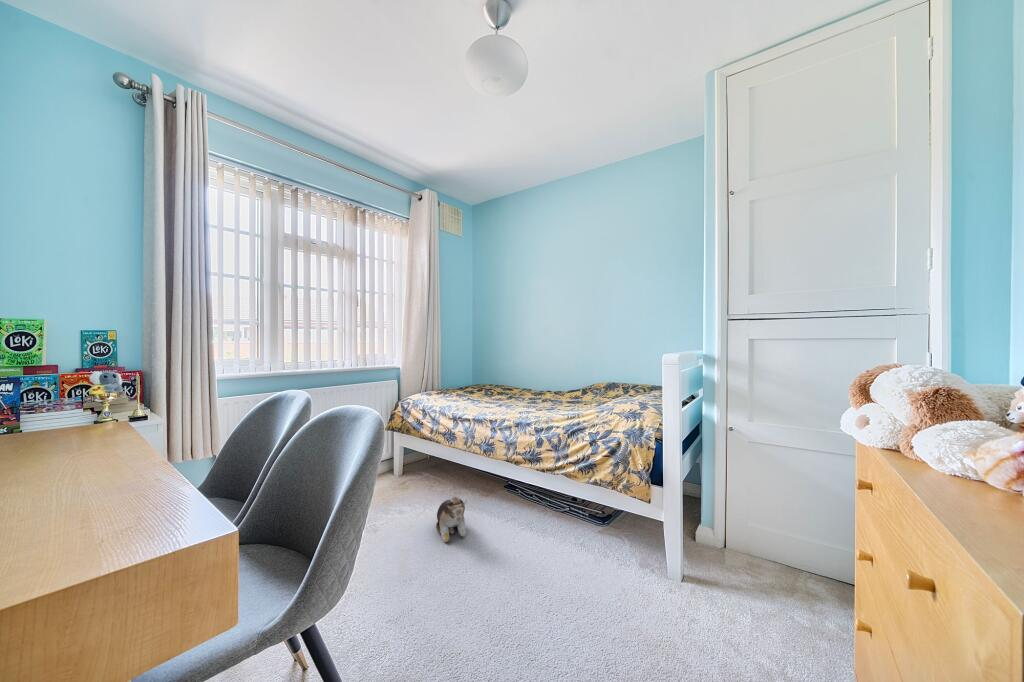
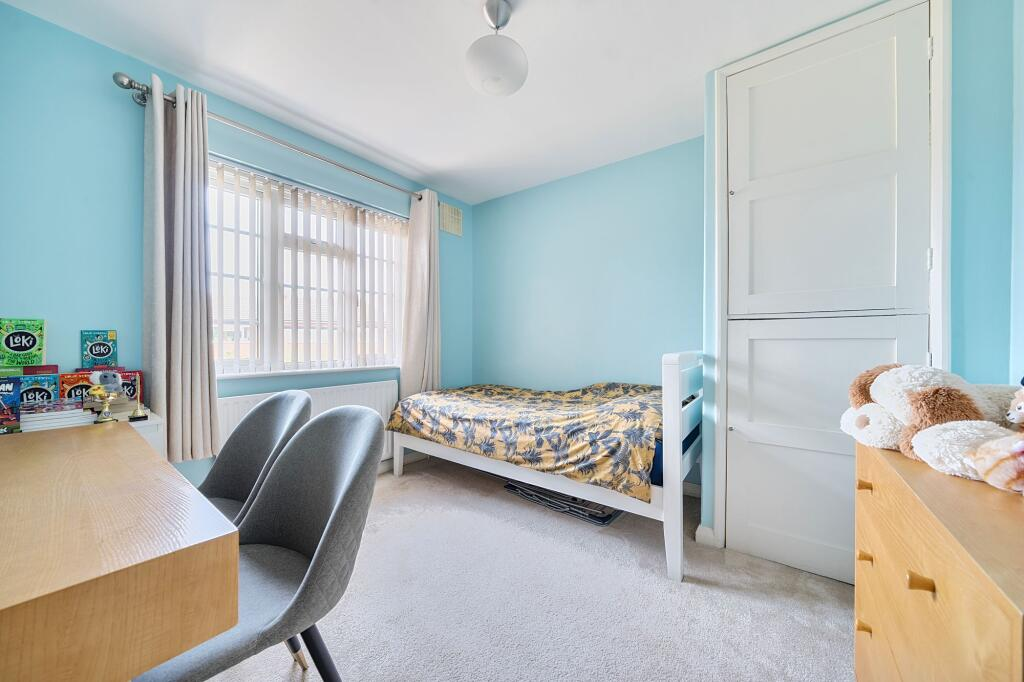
- plush toy (450, 509)
